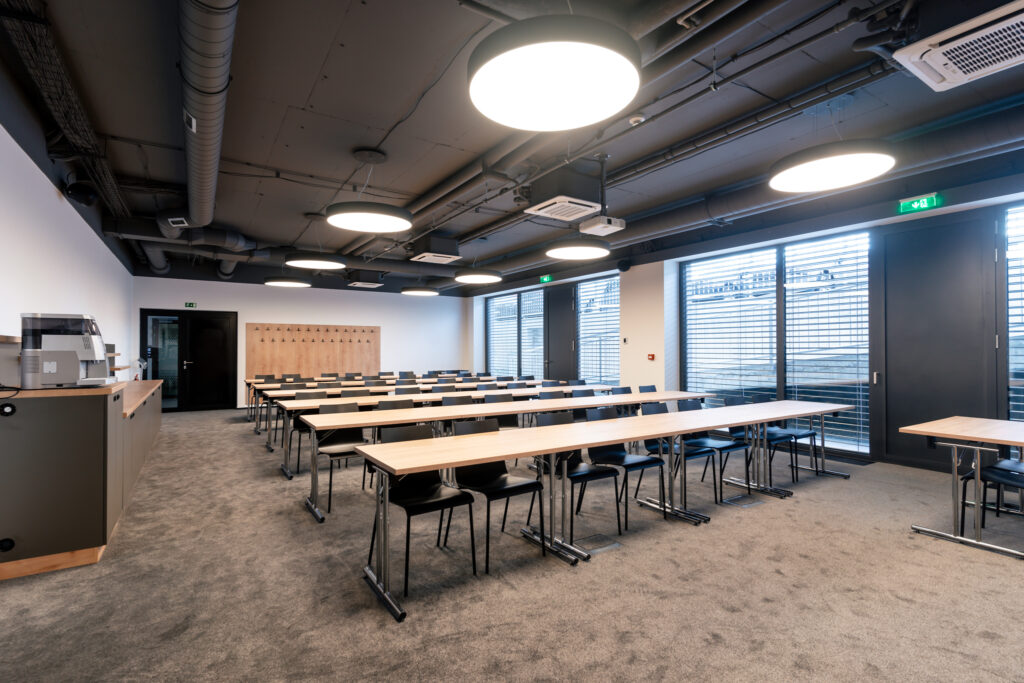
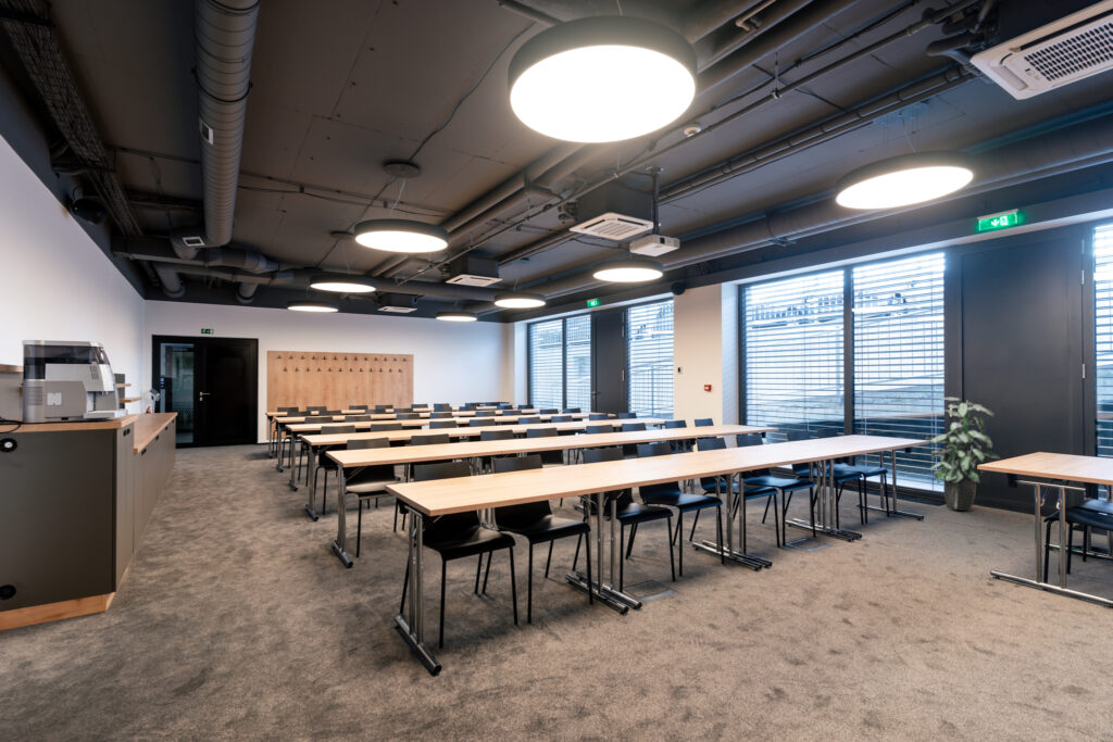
+ indoor plant (959, 453)
